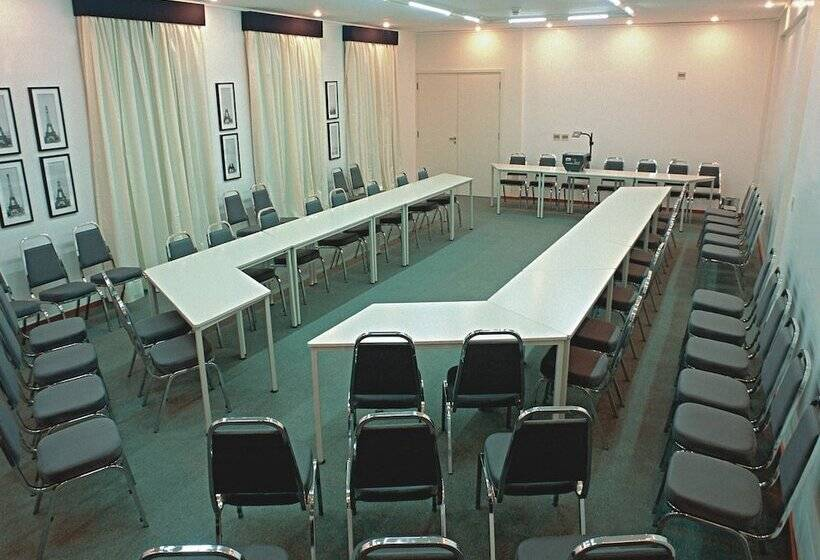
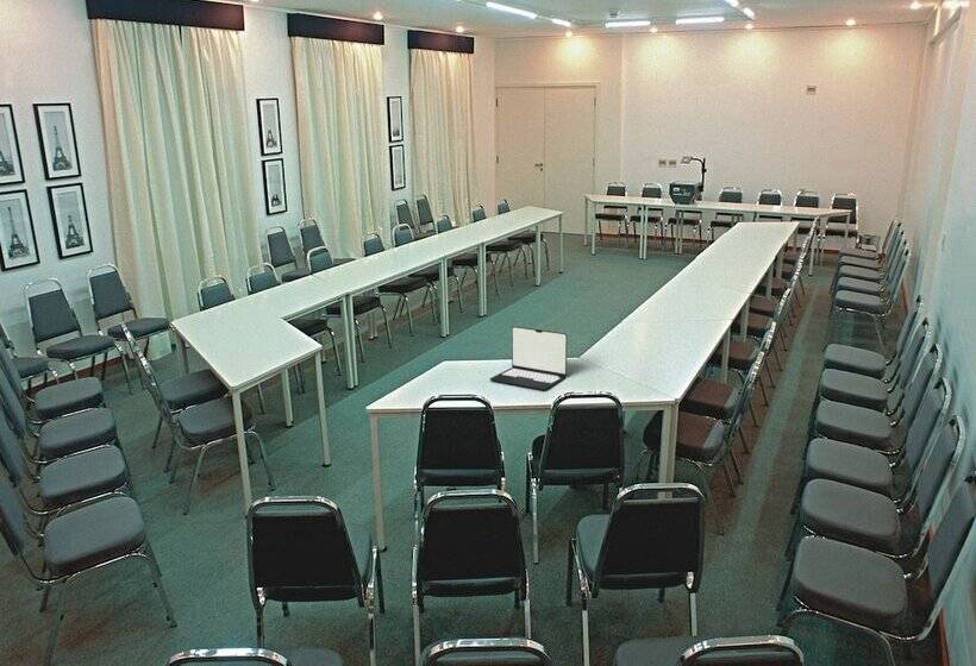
+ laptop (527, 357)
